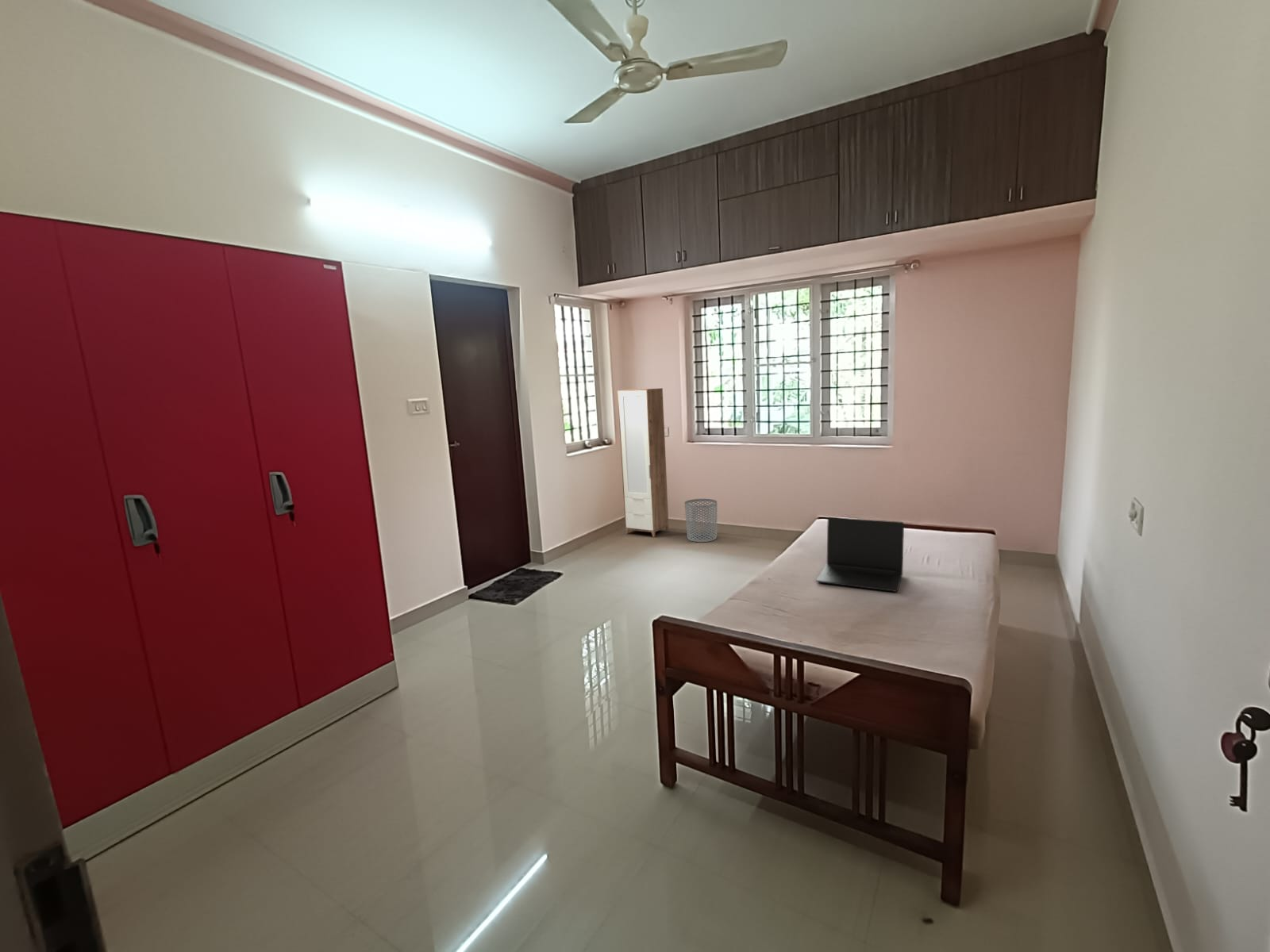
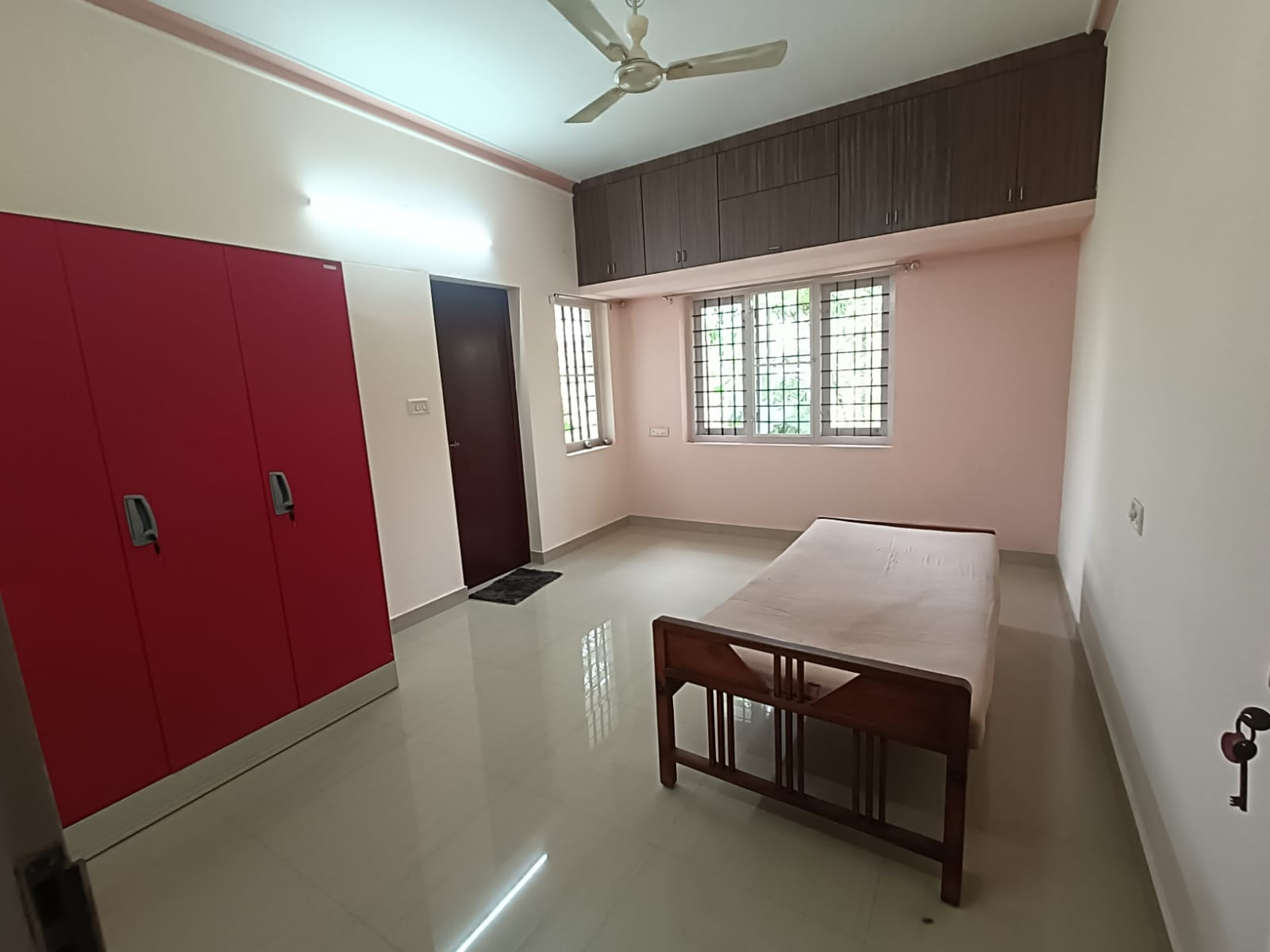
- waste bin (702, 520)
- laptop (860, 552)
- cabinet (643, 462)
